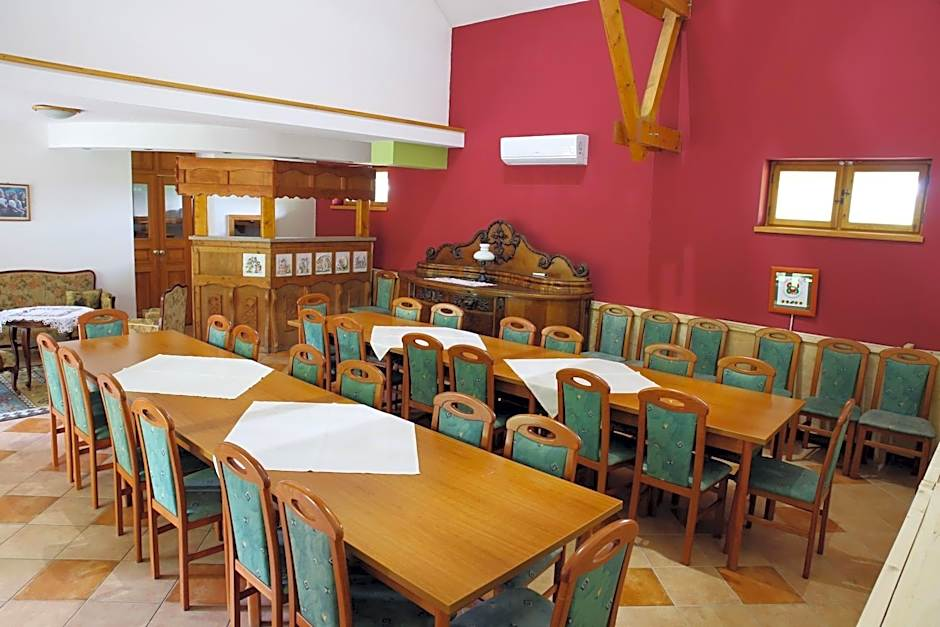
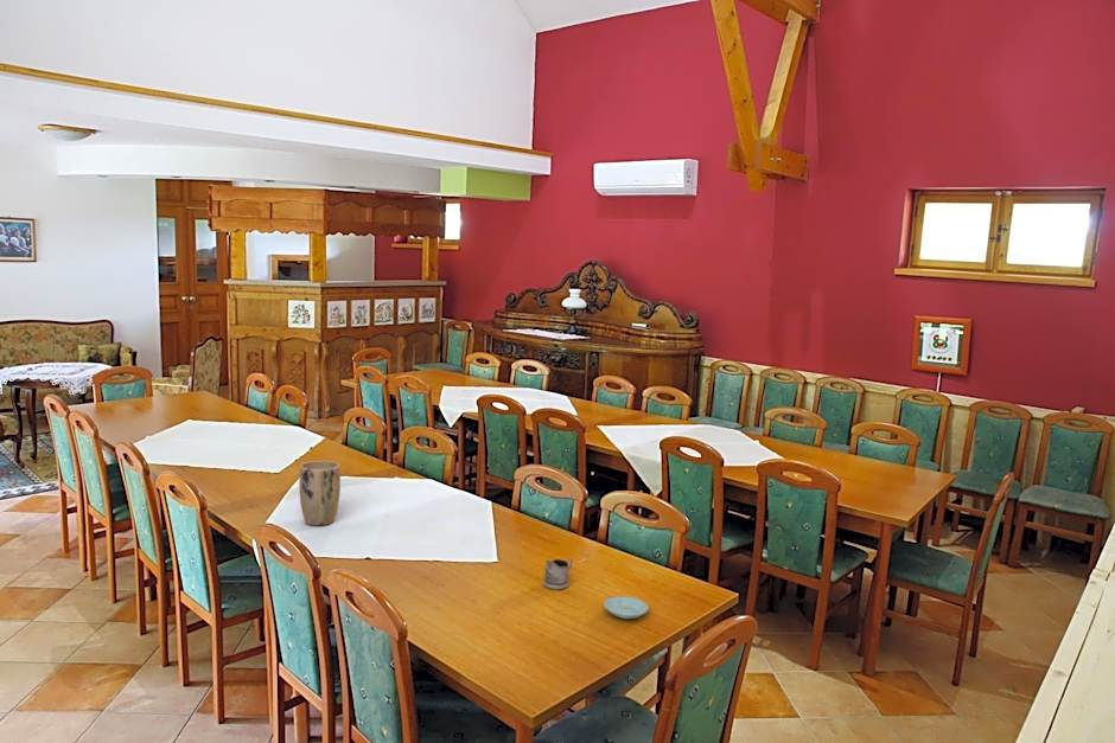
+ saucer (625, 609)
+ tea glass holder (560, 570)
+ plant pot (319, 493)
